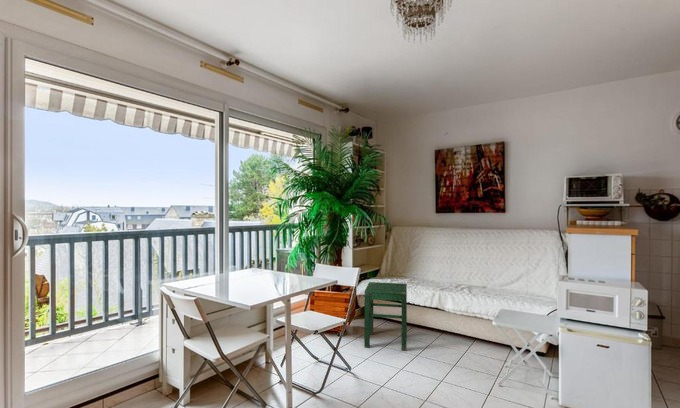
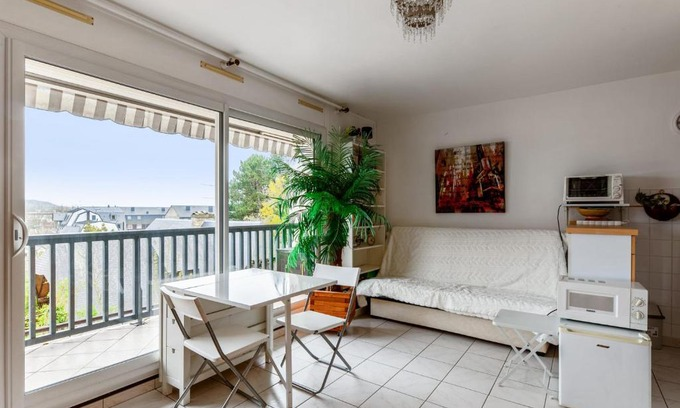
- stool (386, 315)
